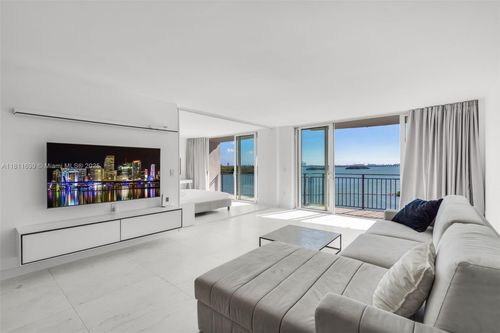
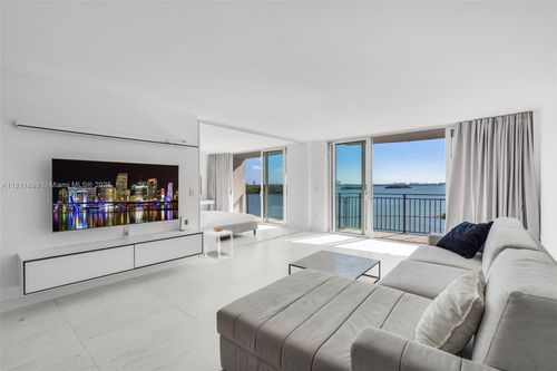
+ side table (218, 243)
